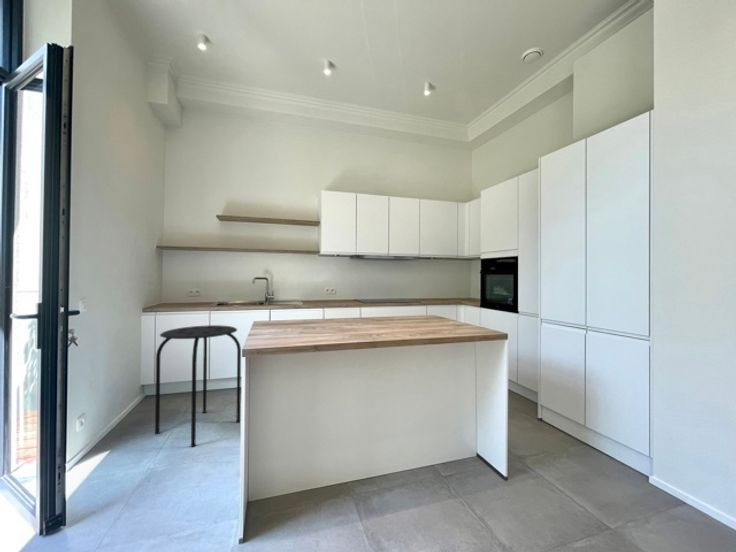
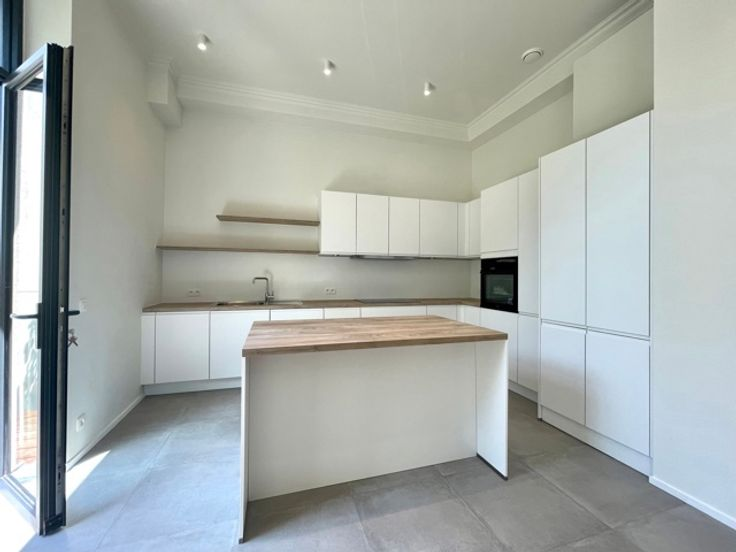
- stool (203, 378)
